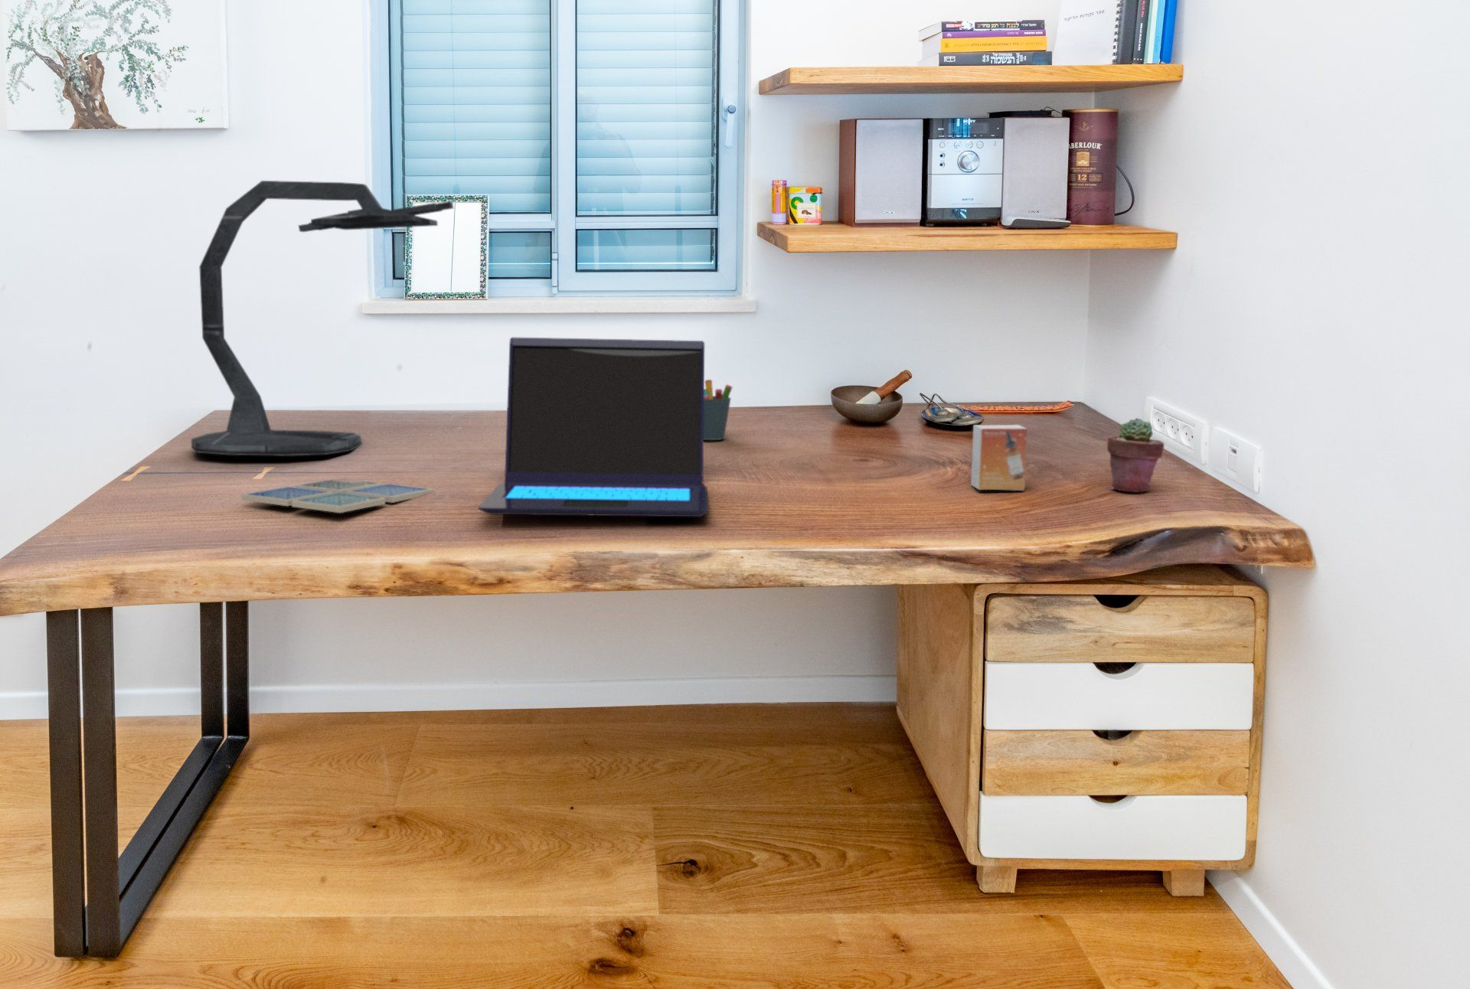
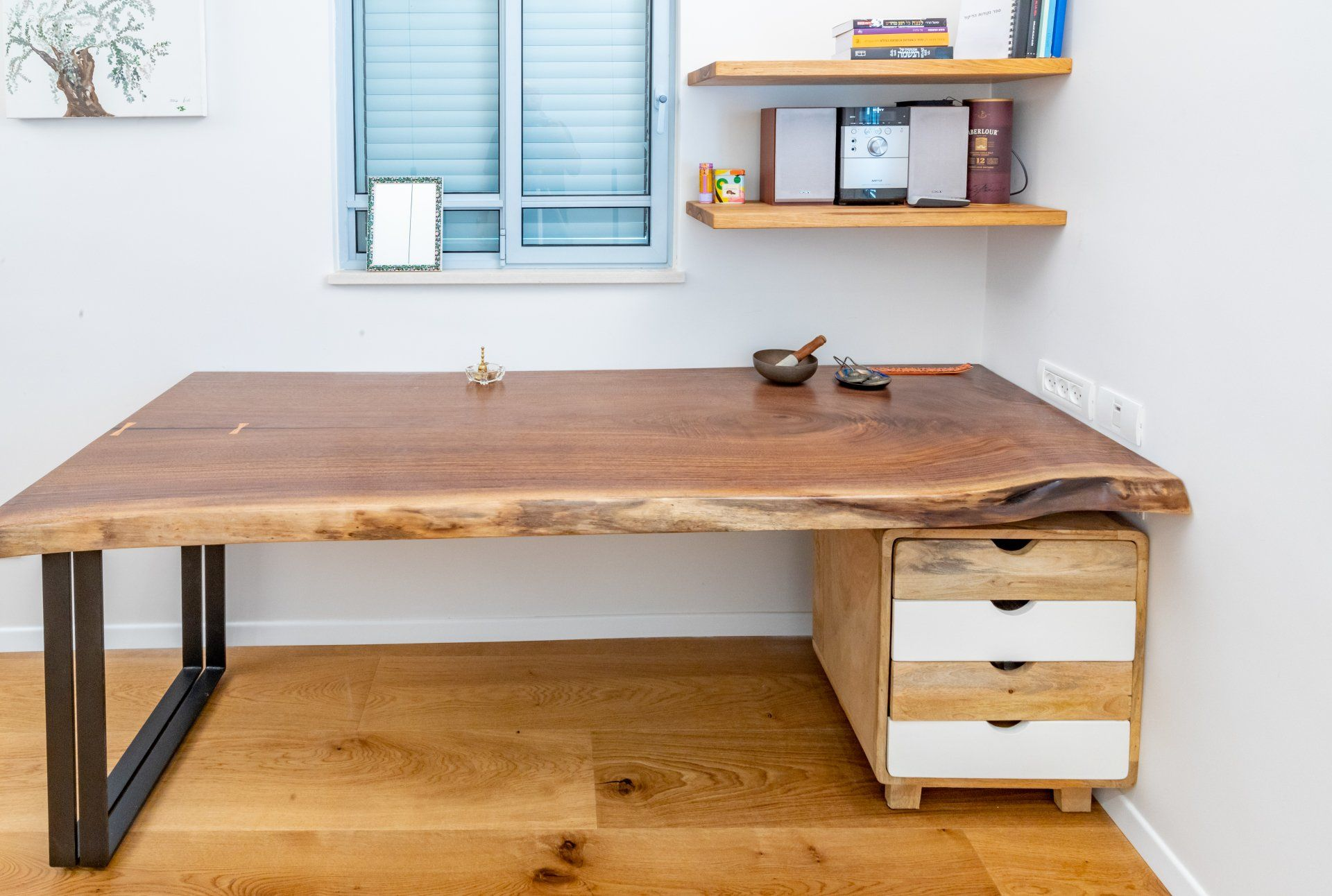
- laptop (600, 421)
- potted succulent (1133, 454)
- pen holder (711, 406)
- small box (999, 457)
- drink coaster (339, 493)
- desk lamp (321, 230)
